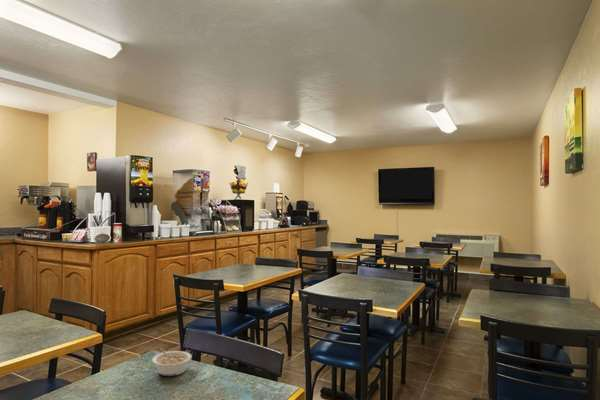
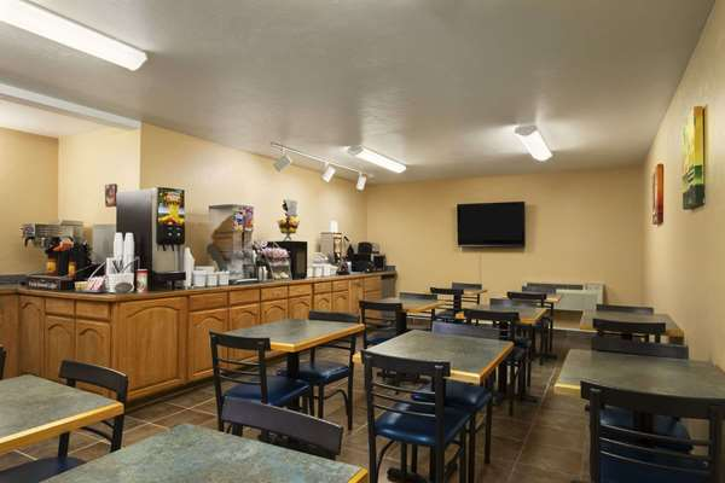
- legume (170, 362)
